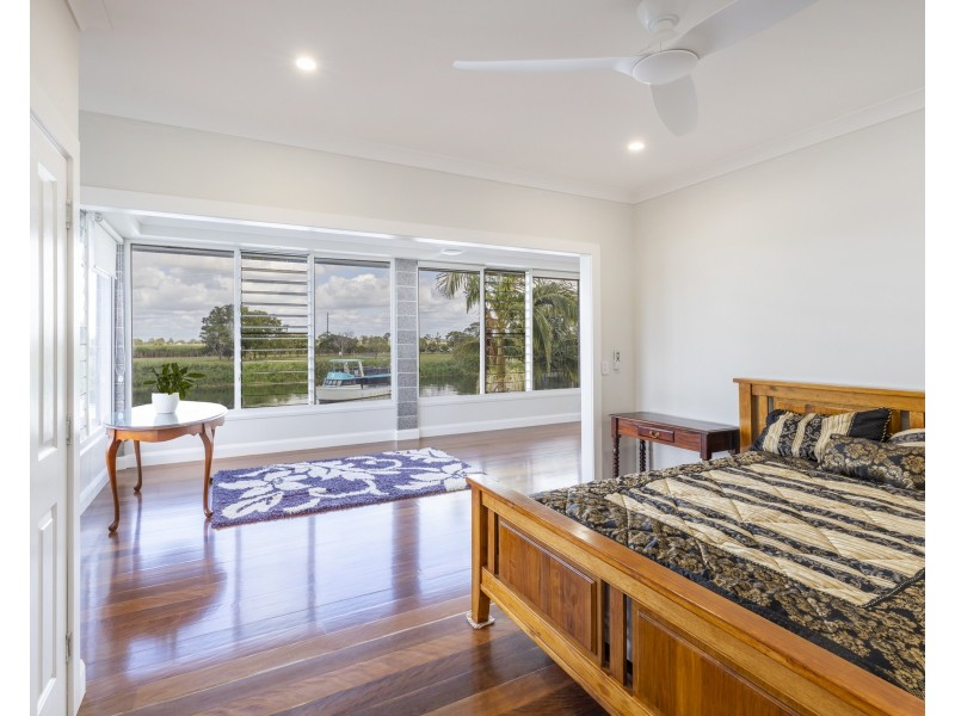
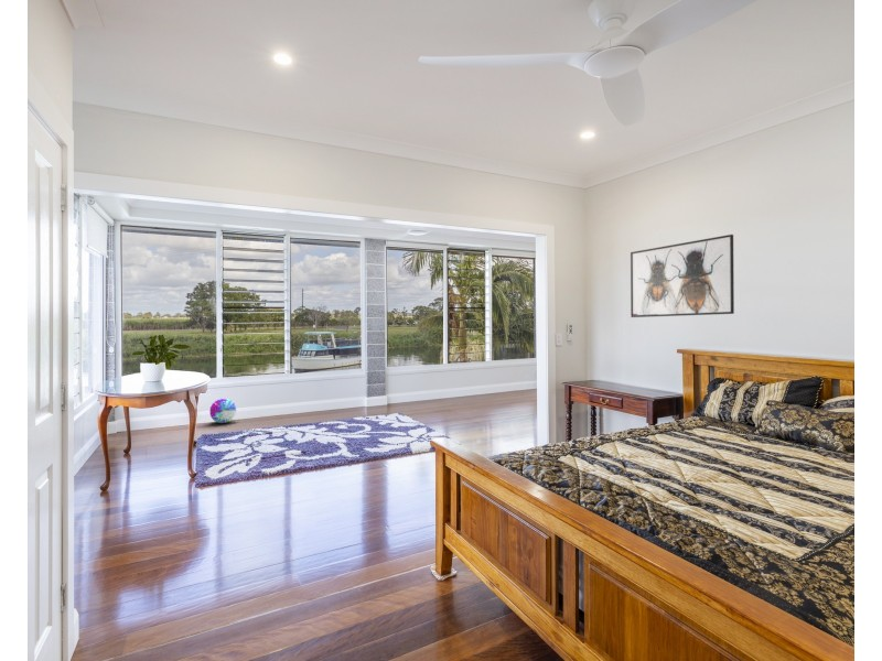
+ decorative ball (223, 410)
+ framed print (677, 280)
